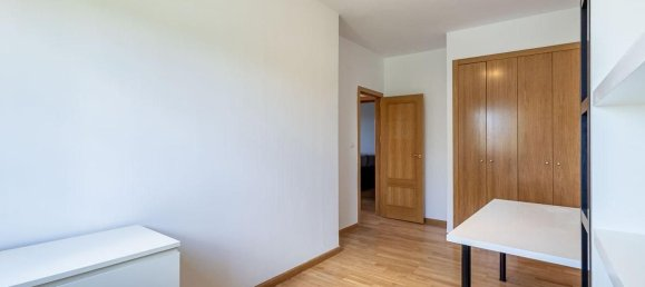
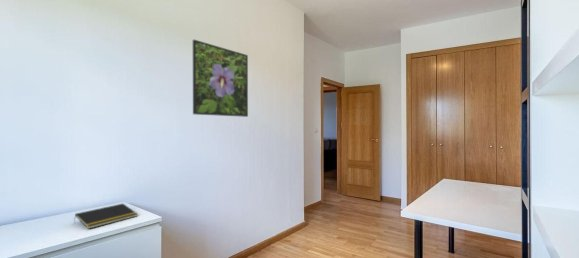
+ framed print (222, 81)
+ notepad (107, 214)
